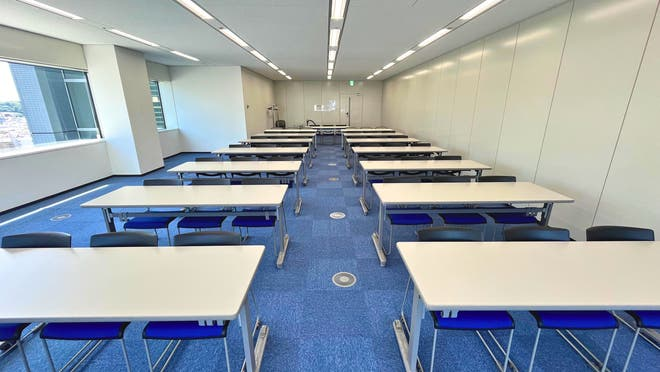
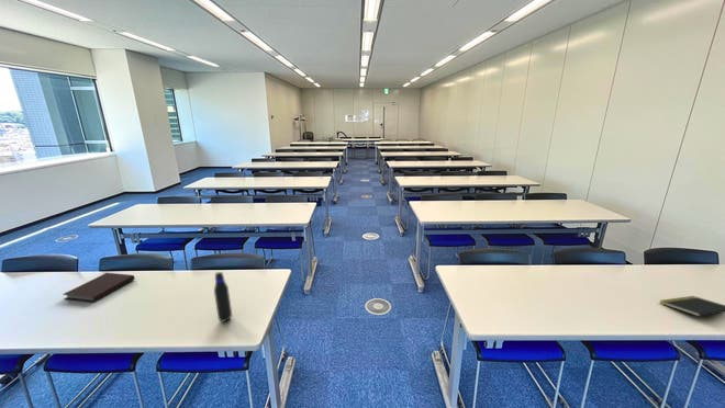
+ water bottle (222, 296)
+ notepad (695, 305)
+ notebook (100, 286)
